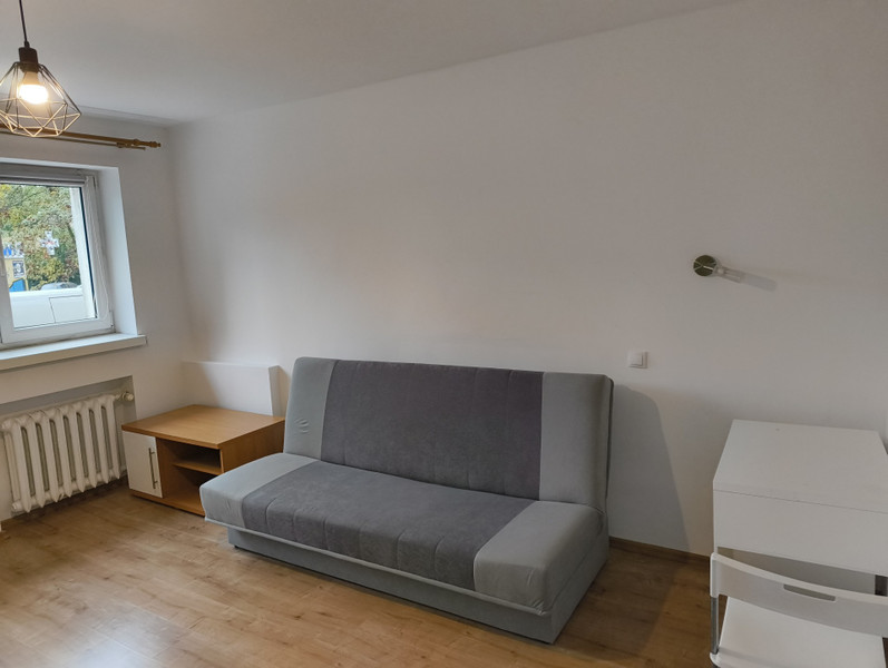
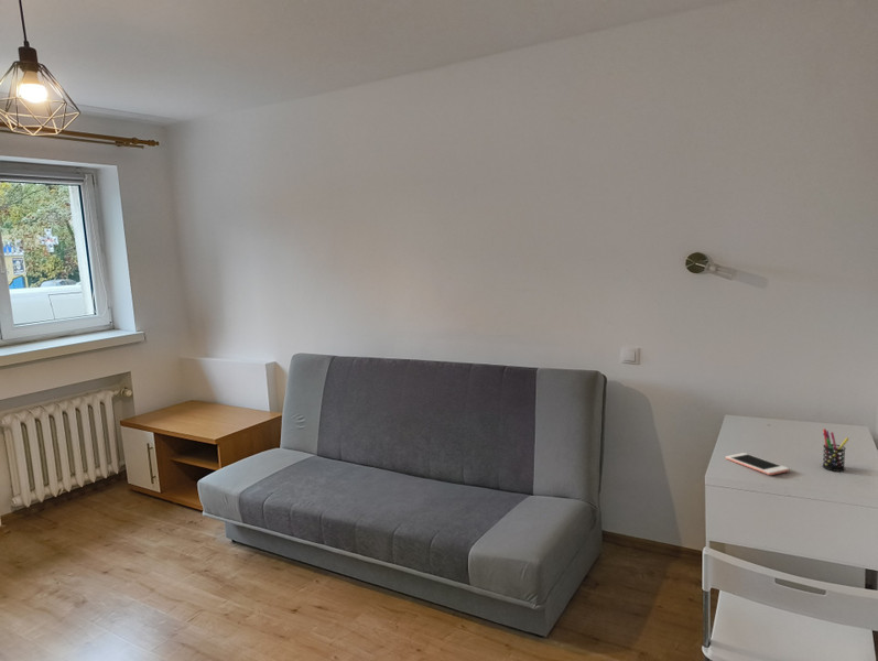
+ pen holder (832, 449)
+ cell phone (756, 463)
